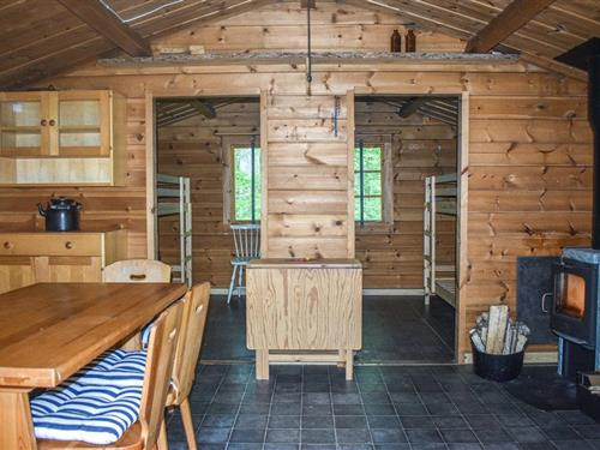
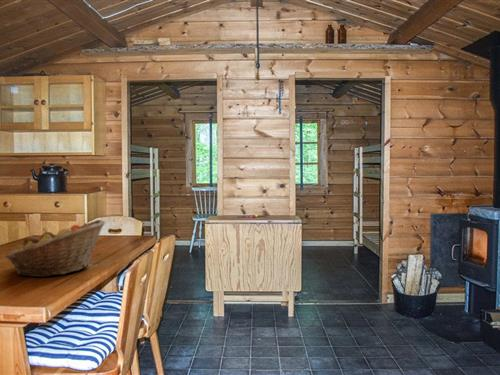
+ fruit basket (59, 245)
